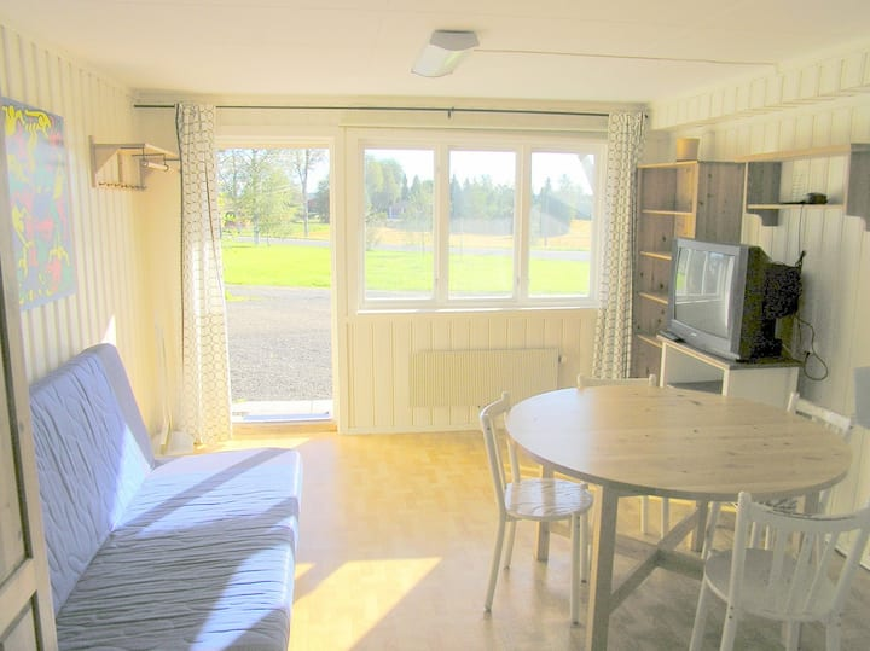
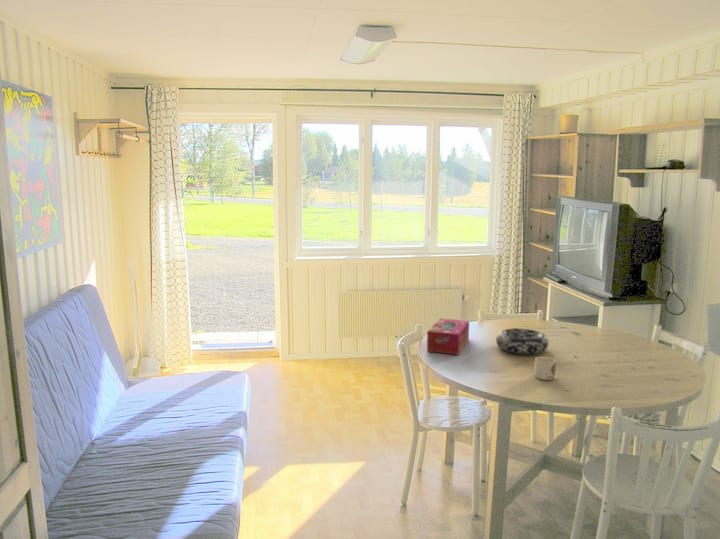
+ mug (545, 367)
+ decorative bowl (521, 341)
+ tissue box (448, 335)
